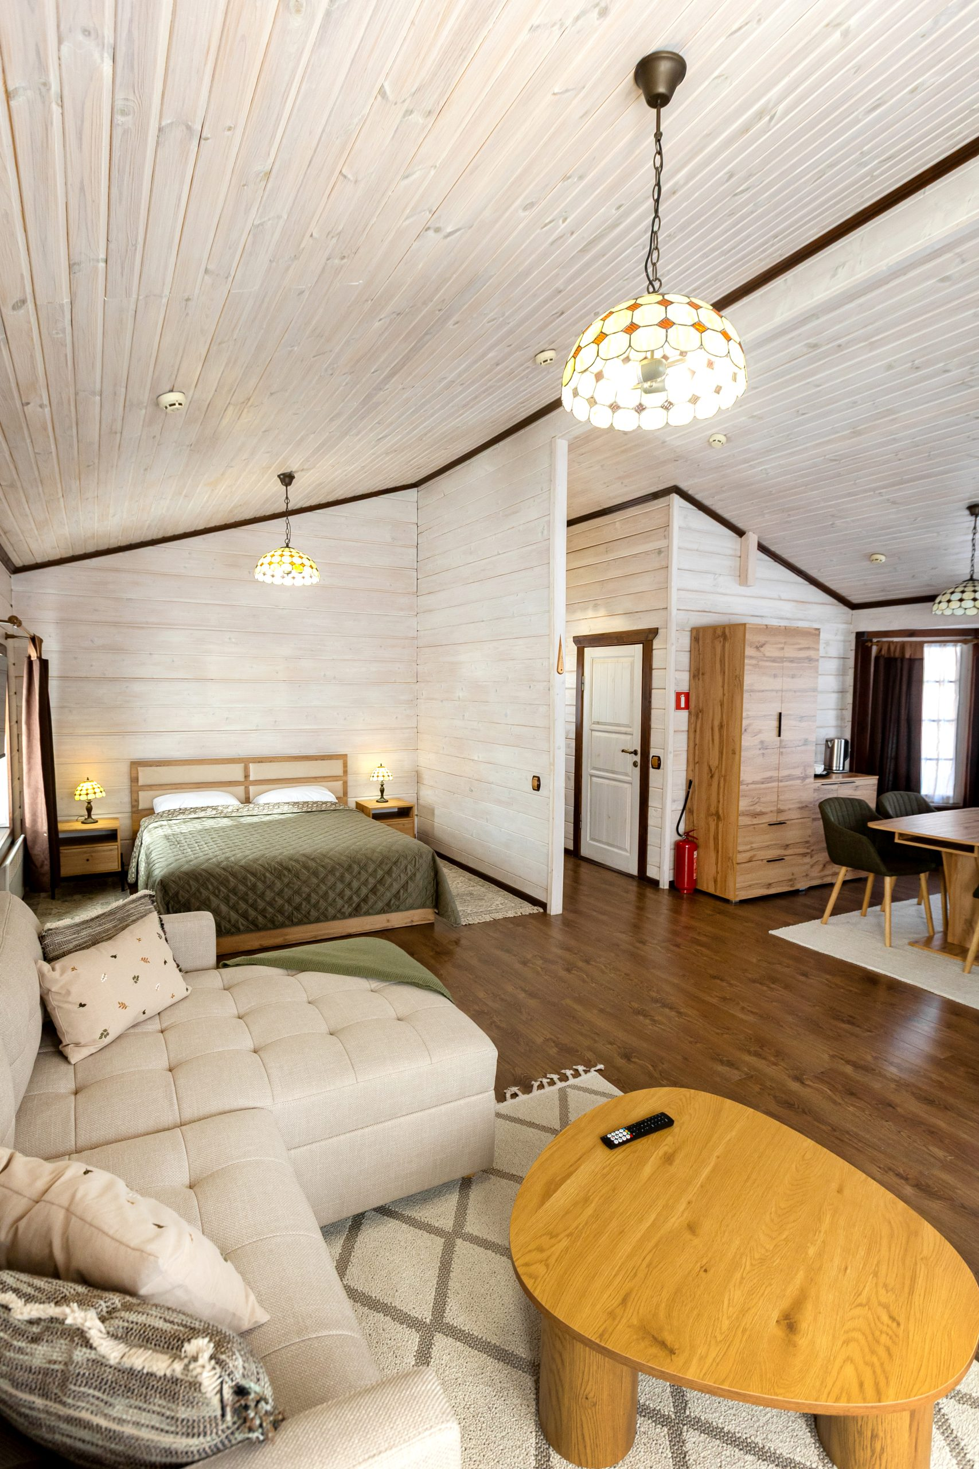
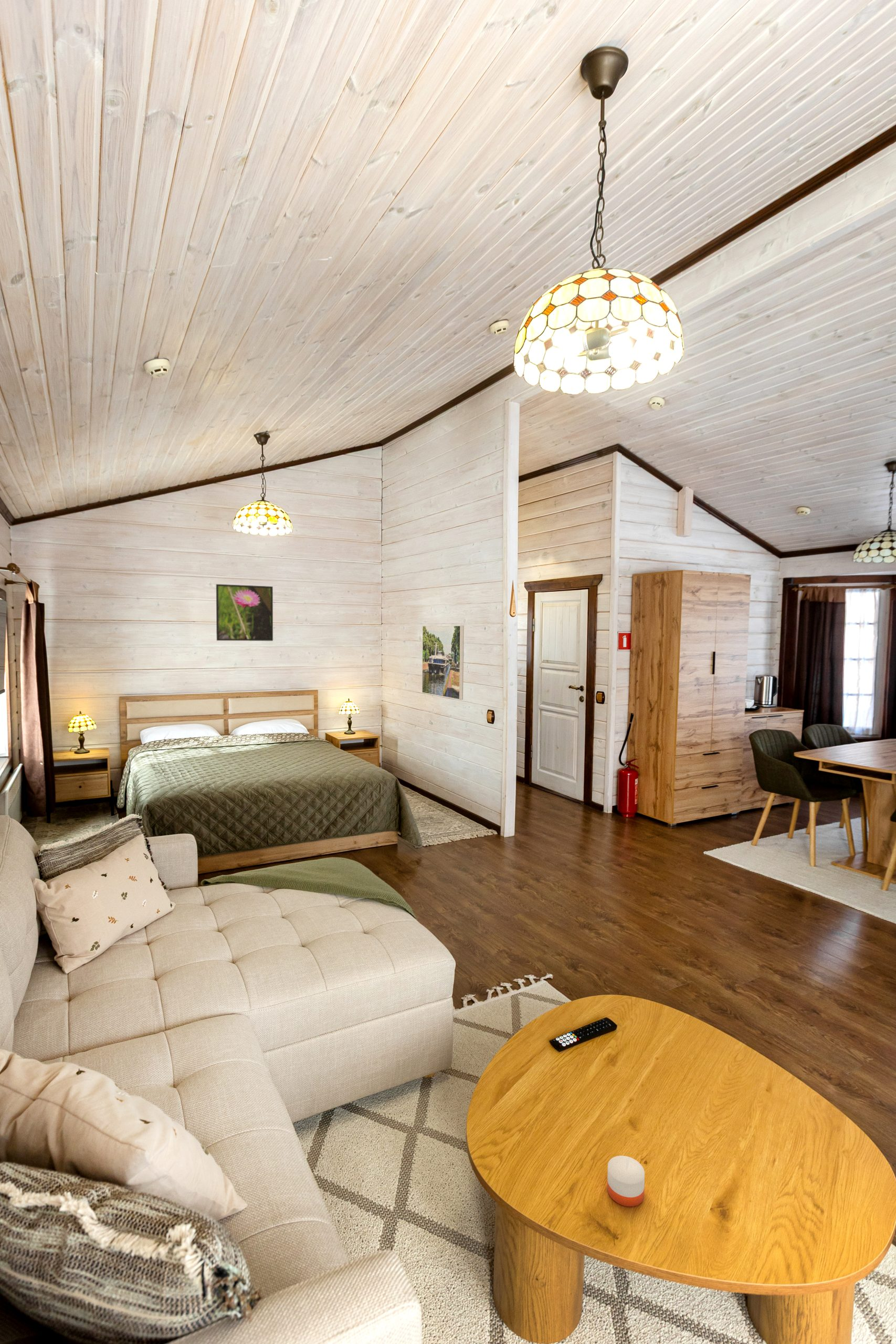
+ candle (626, 1168)
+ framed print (441, 660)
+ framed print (245, 613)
